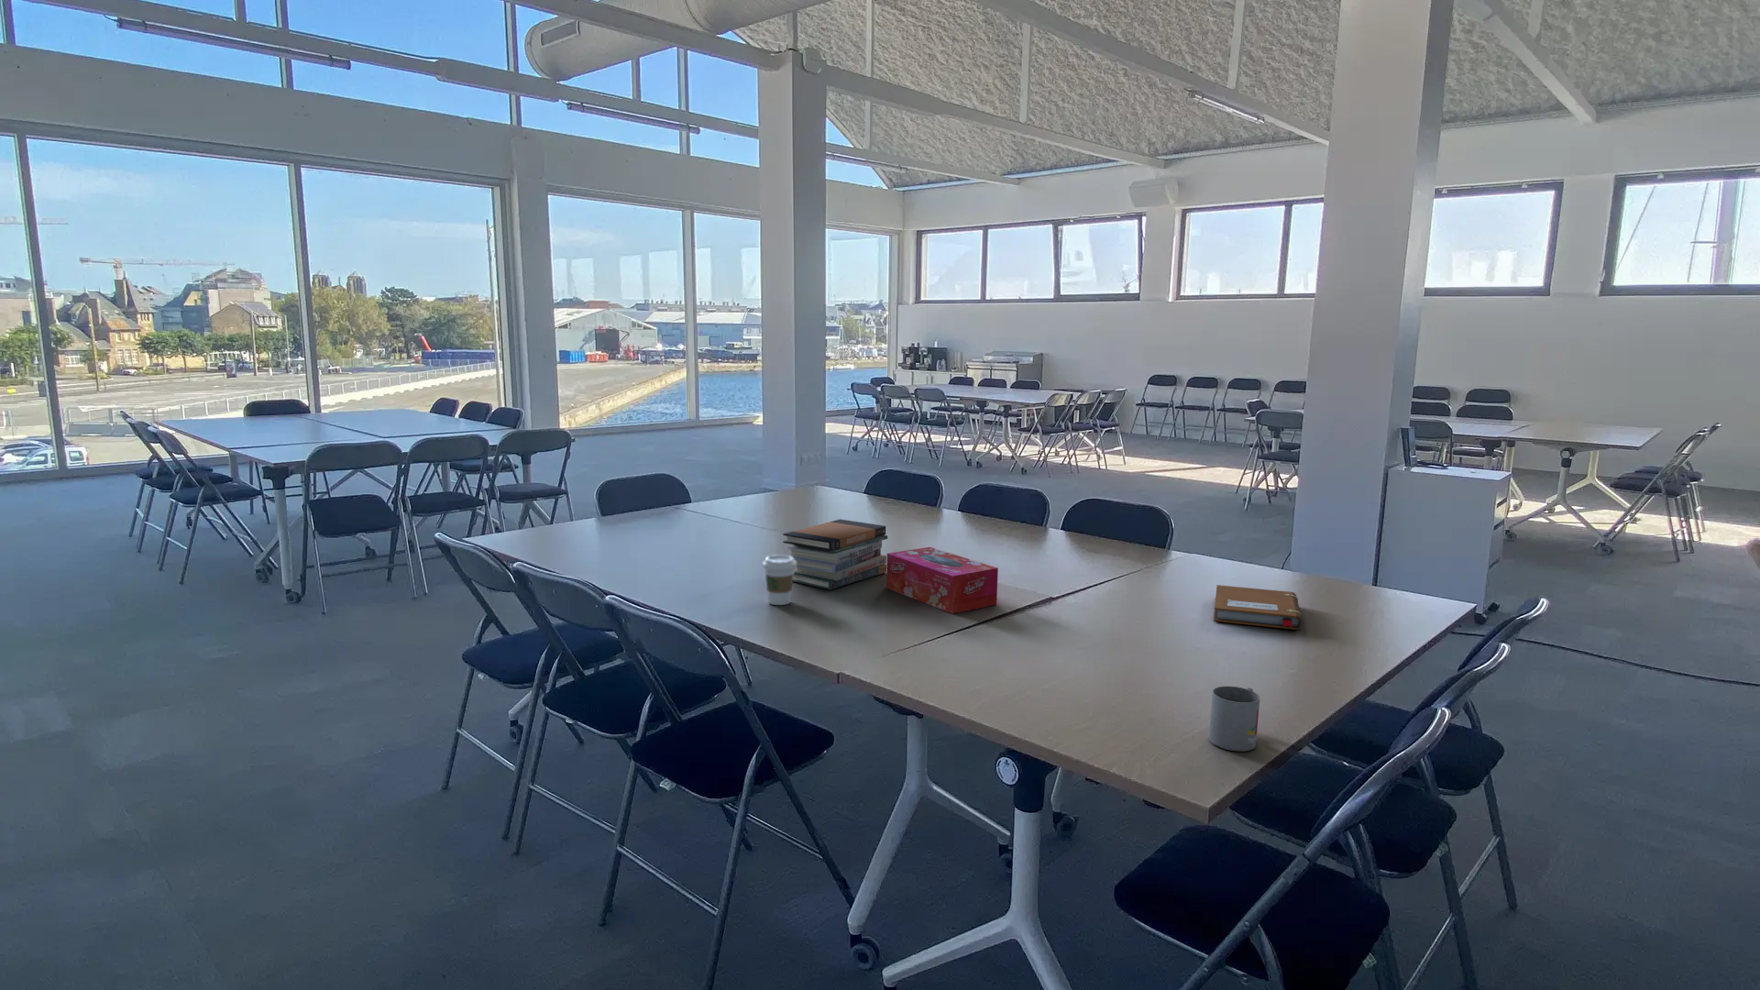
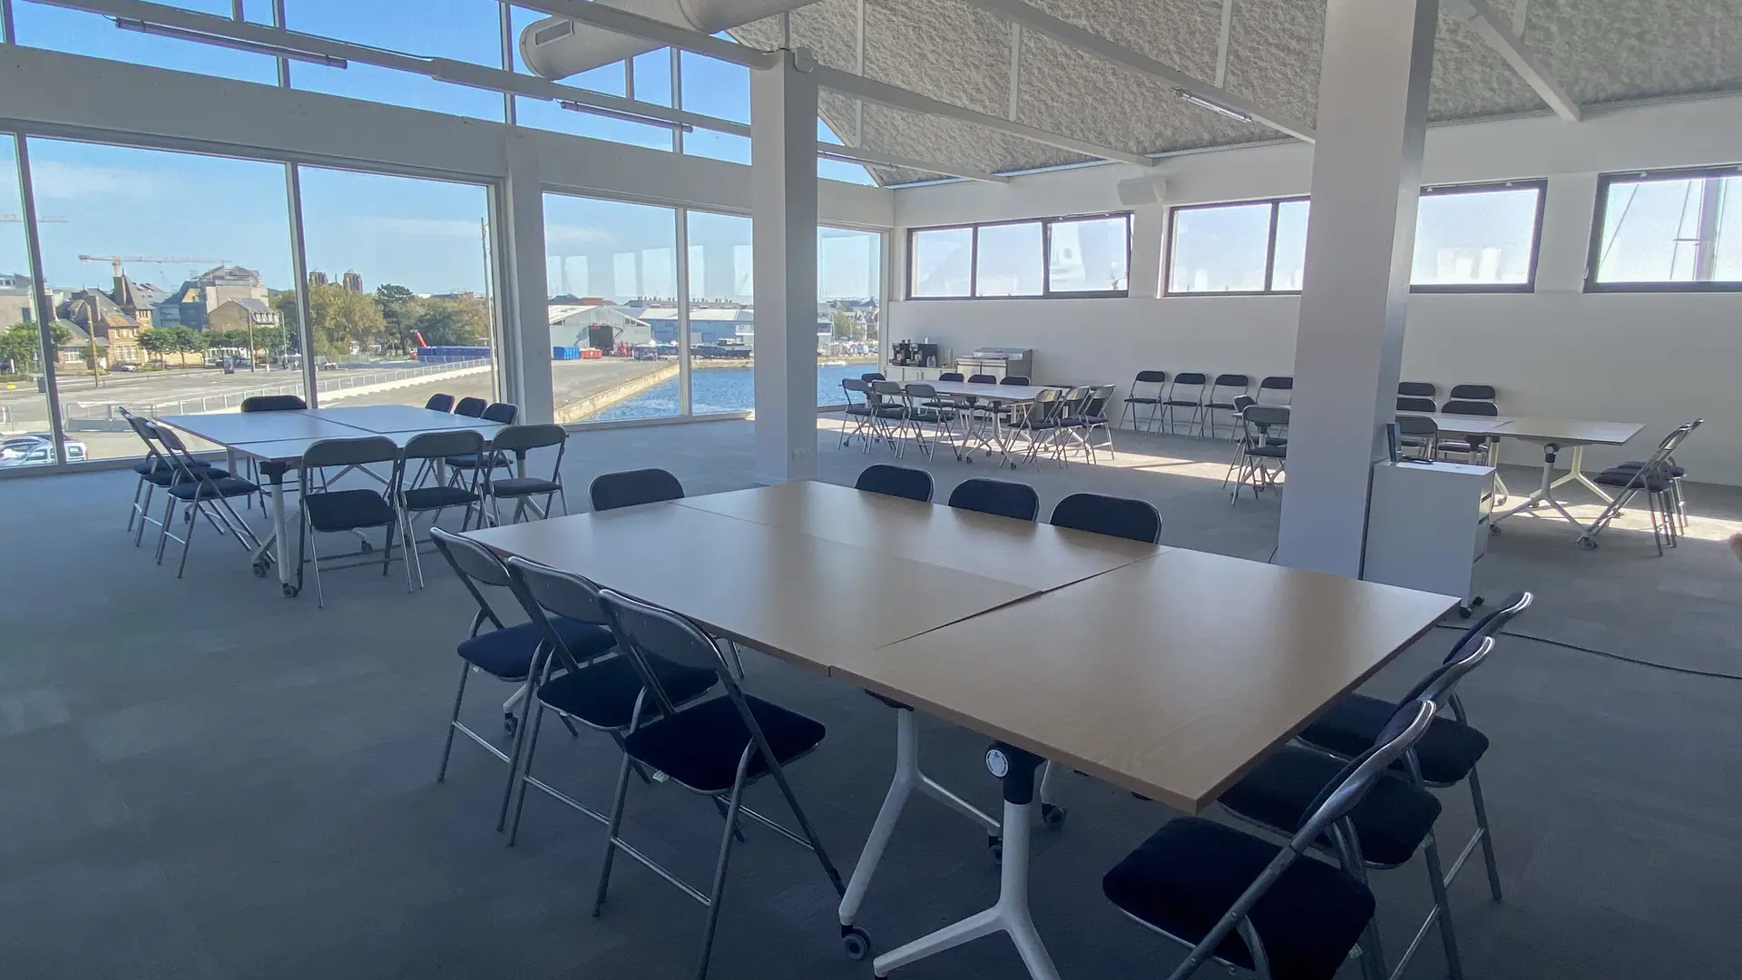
- coffee cup (780, 579)
- book stack (836, 552)
- tissue box (939, 578)
- notebook (1257, 606)
- mug (1237, 714)
